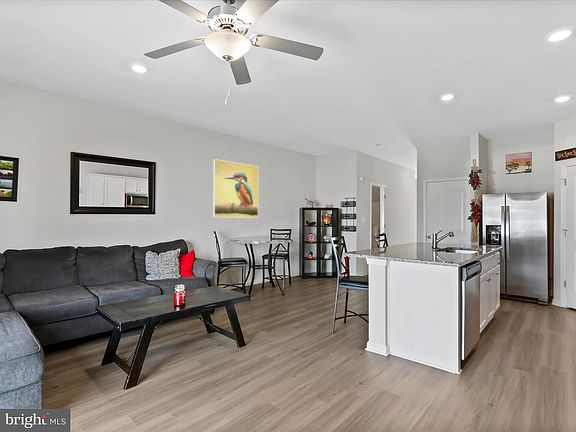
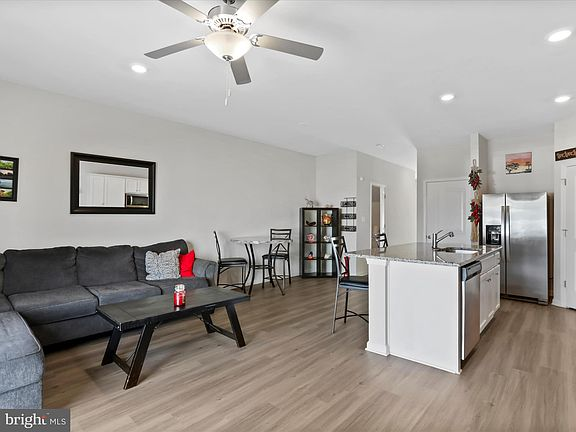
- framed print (237, 190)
